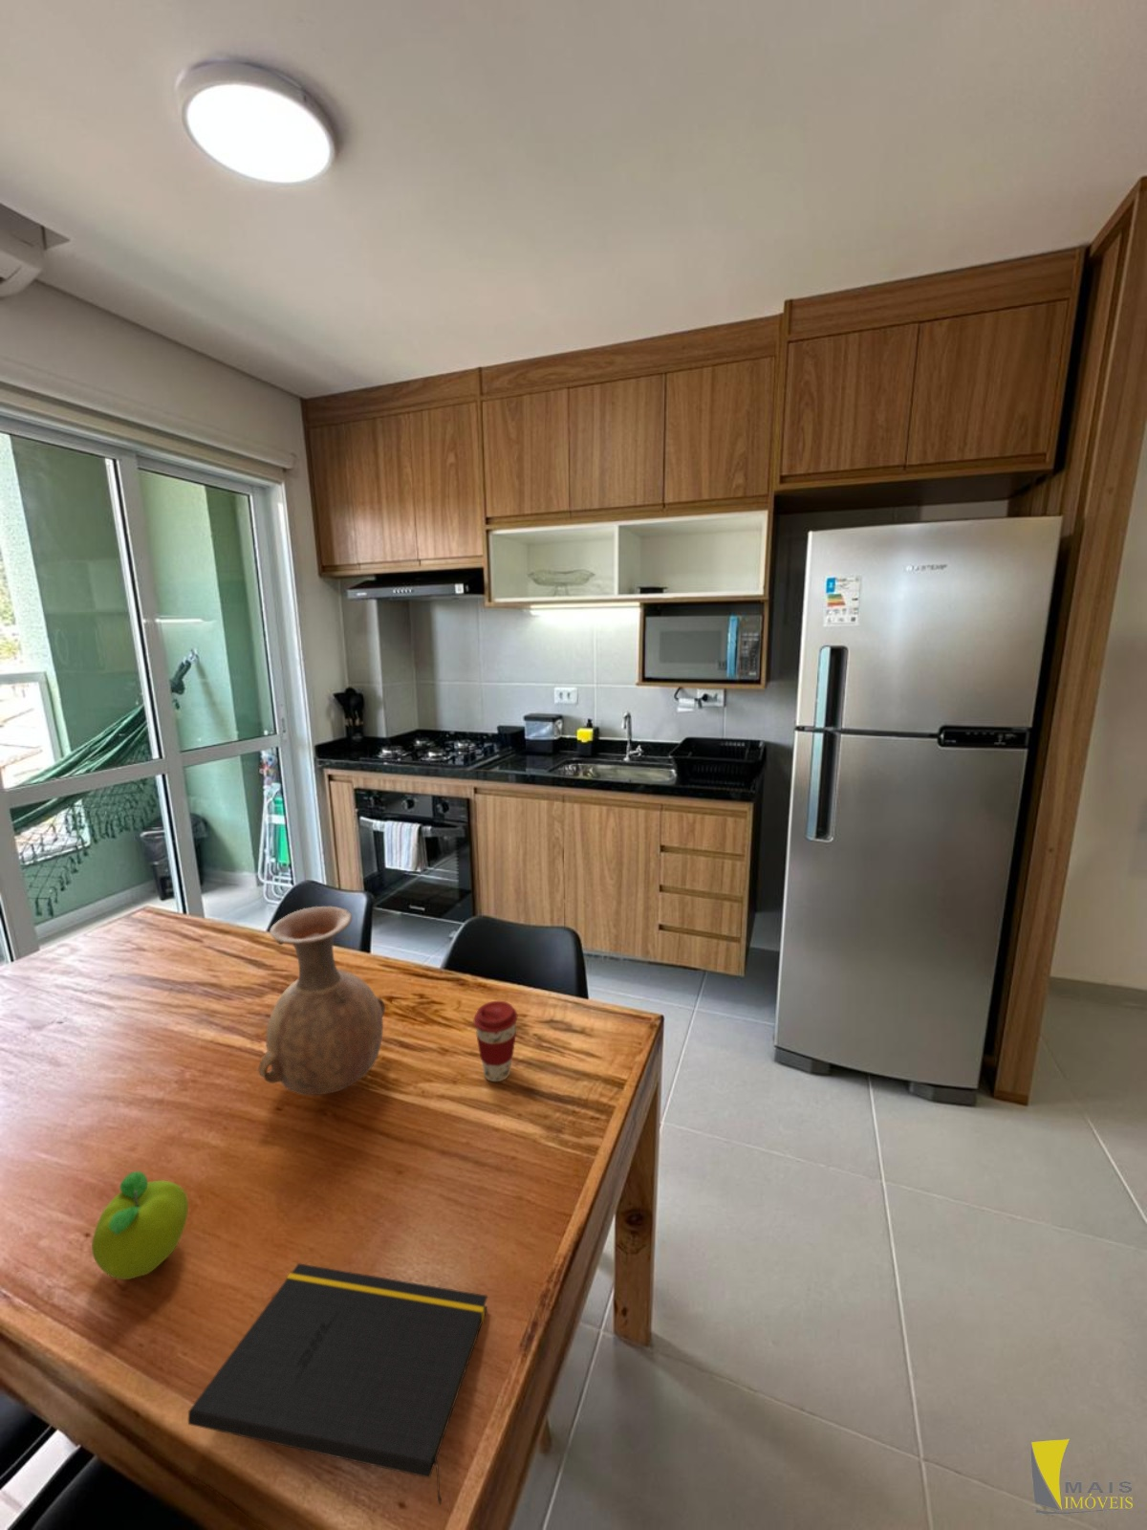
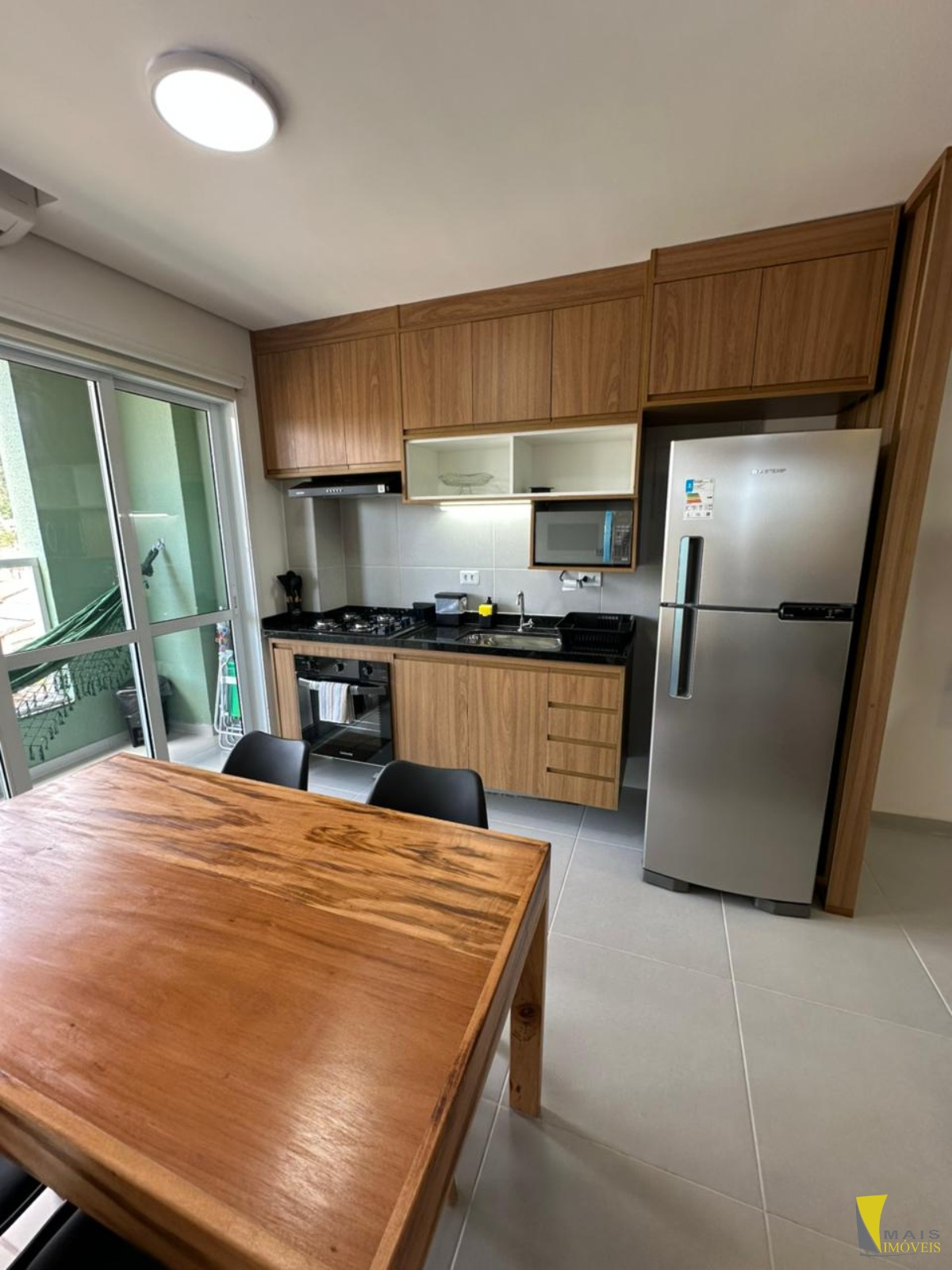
- vase (324, 1004)
- fruit (141, 1226)
- notepad (353, 1354)
- coffee cup (496, 1041)
